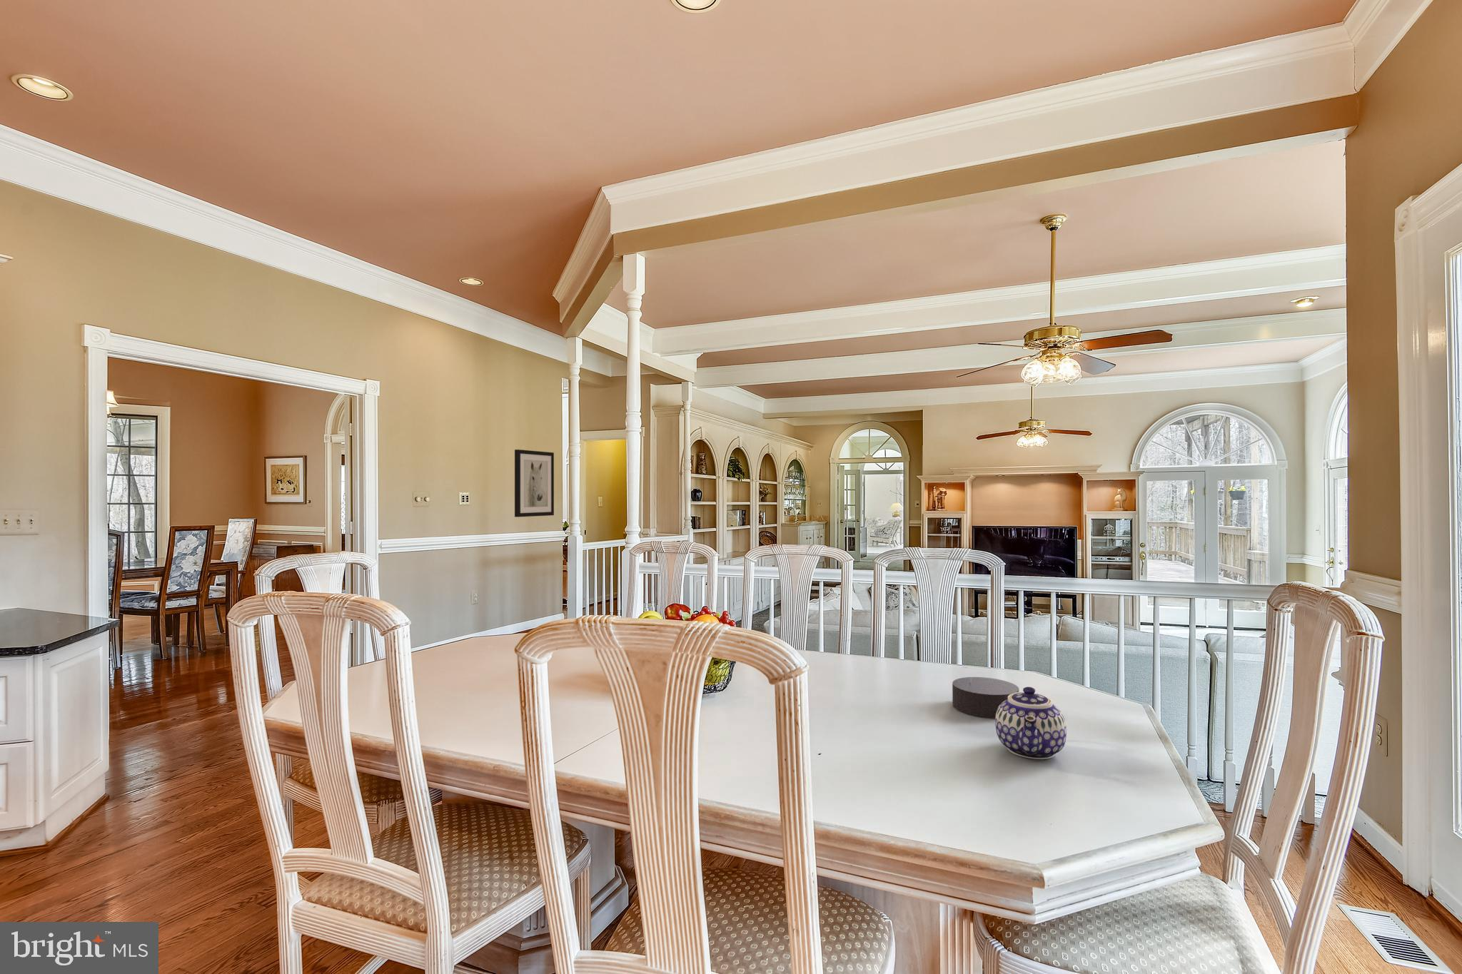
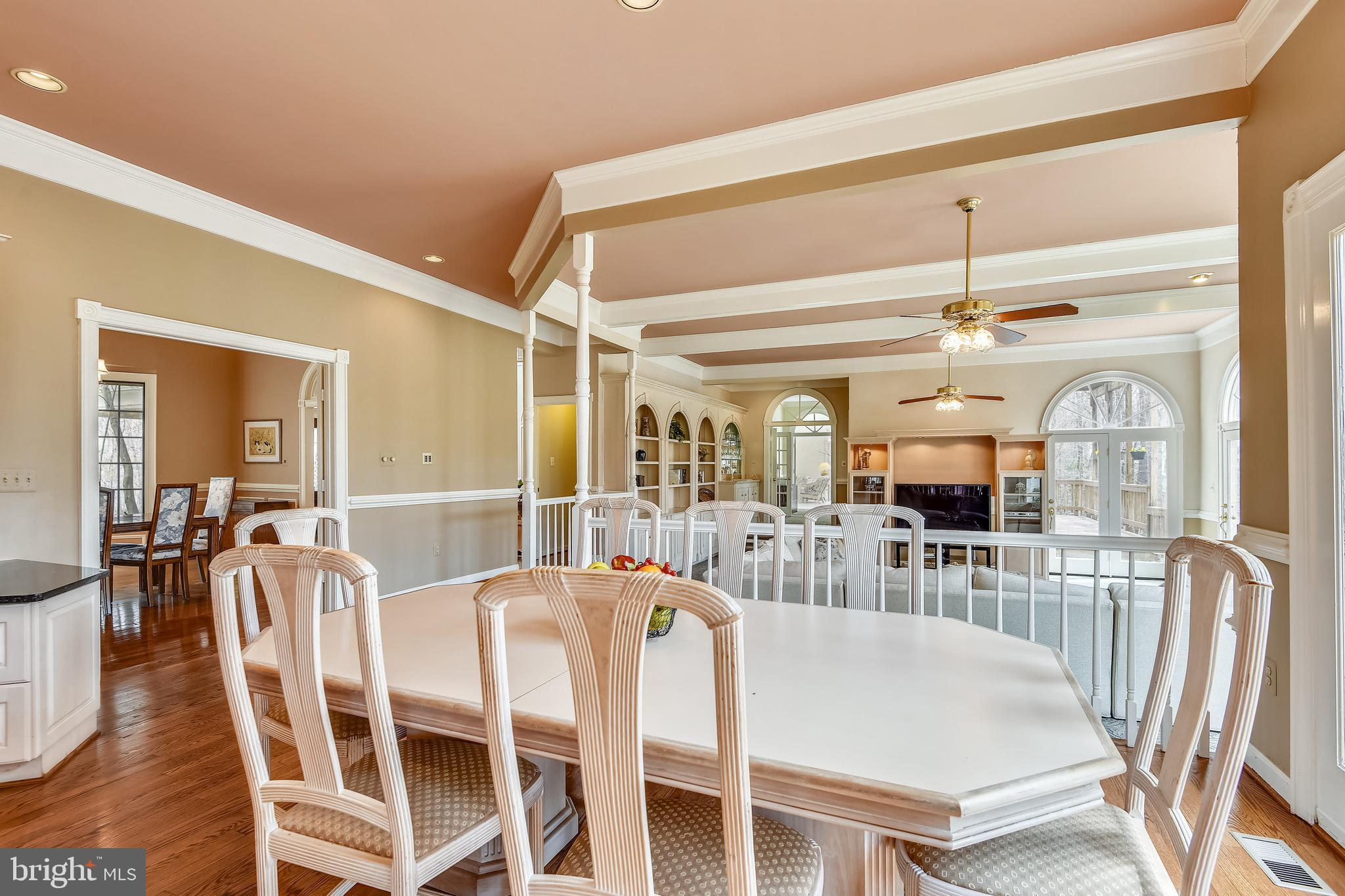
- candle (985, 695)
- wall art (535, 483)
- teapot (1030, 719)
